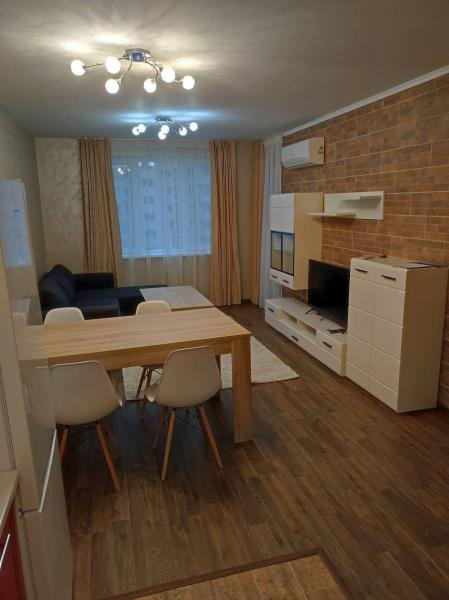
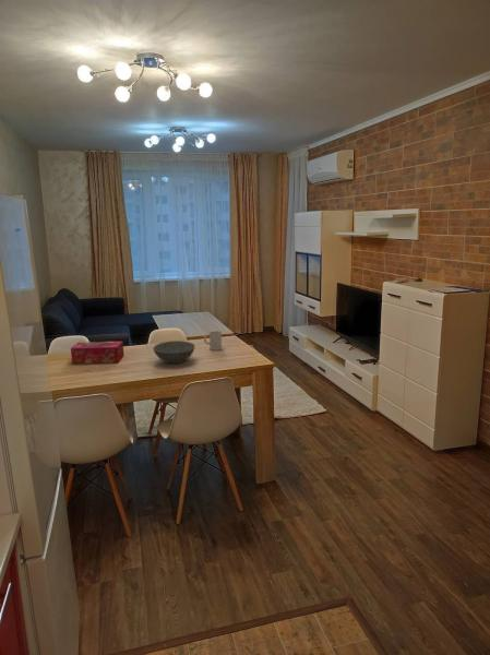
+ mug (213, 341)
+ bowl (175, 354)
+ tissue box (97, 352)
